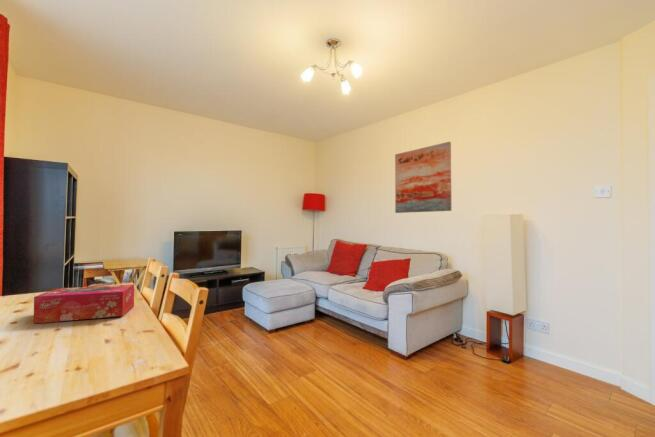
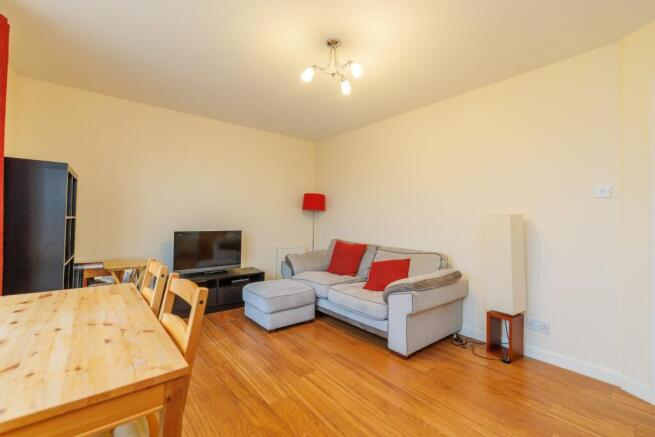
- wall art (420, 180)
- tissue box (88, 302)
